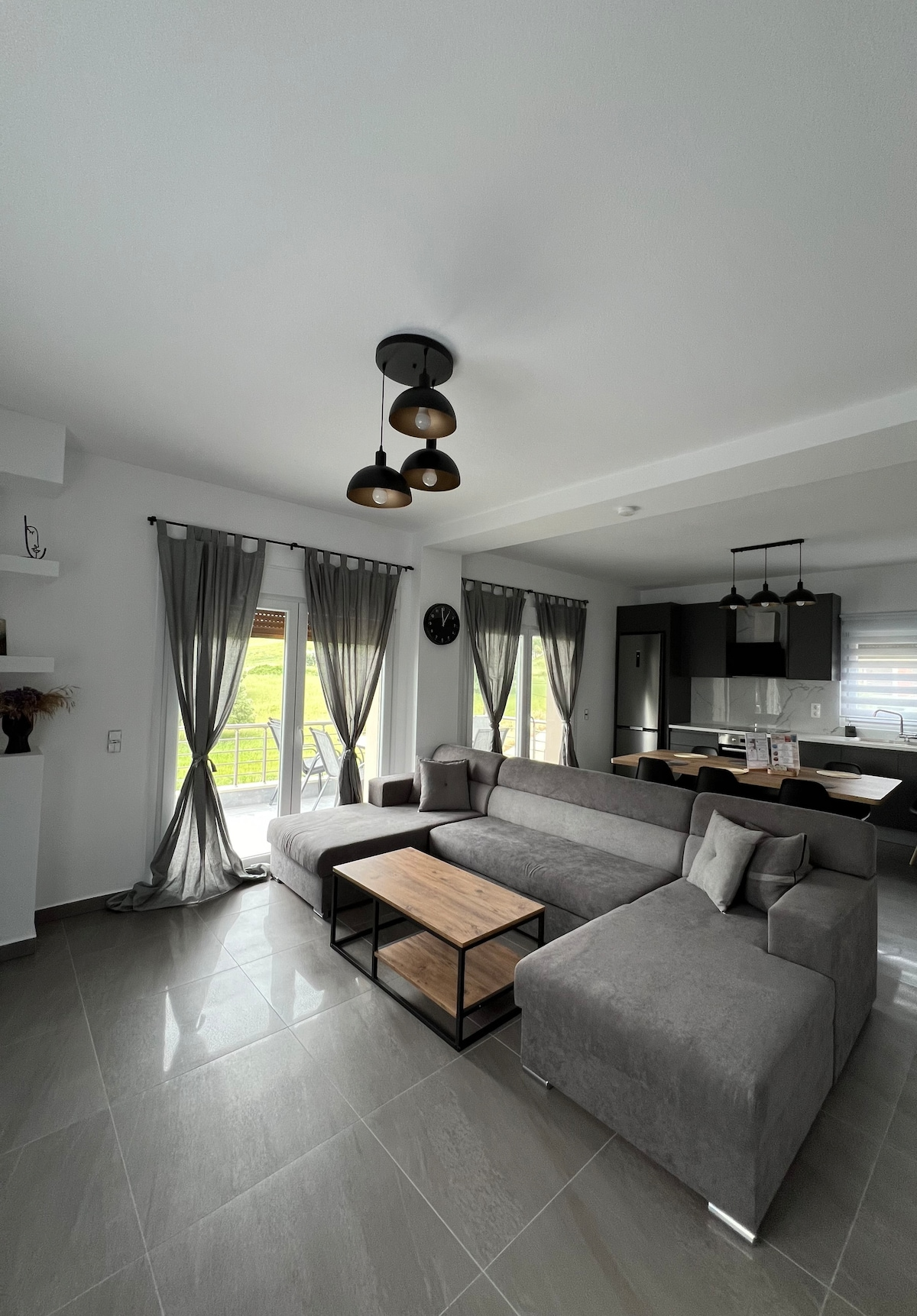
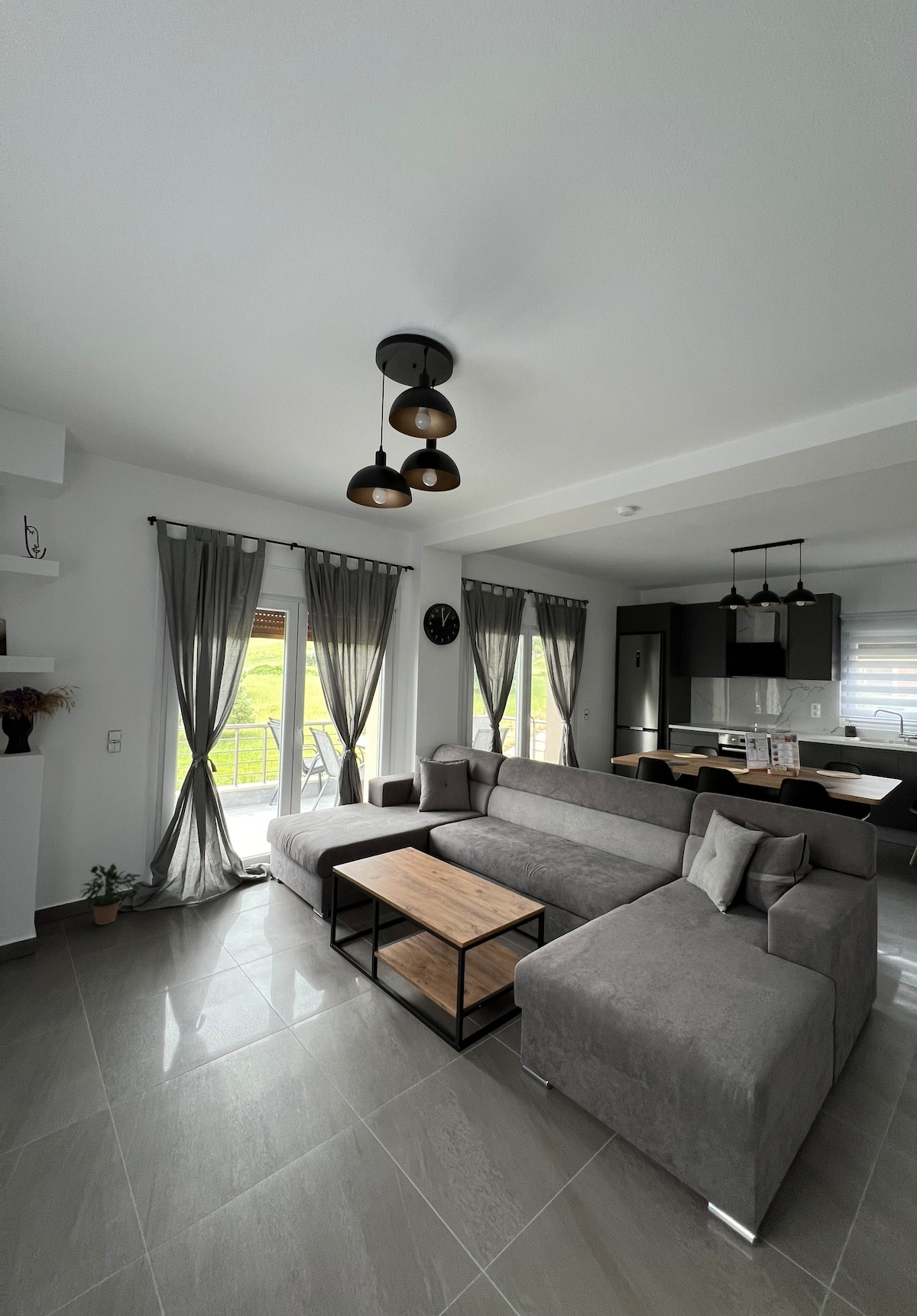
+ potted plant (112, 890)
